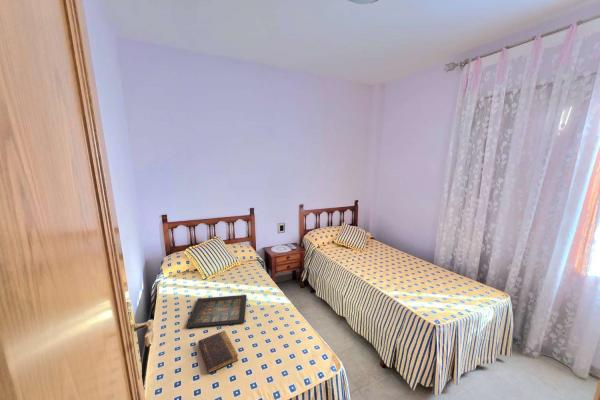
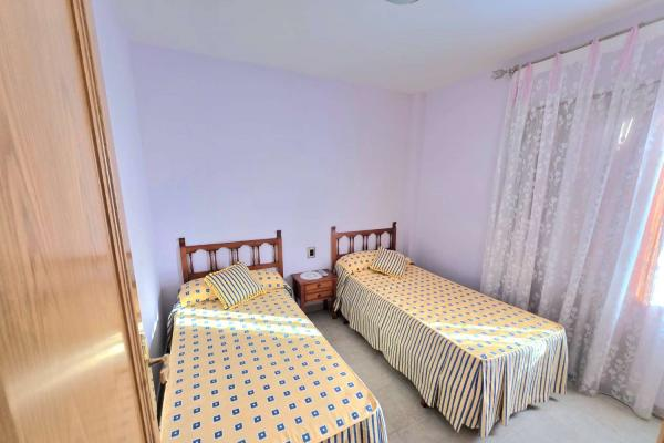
- icon panel (219, 310)
- book (217, 350)
